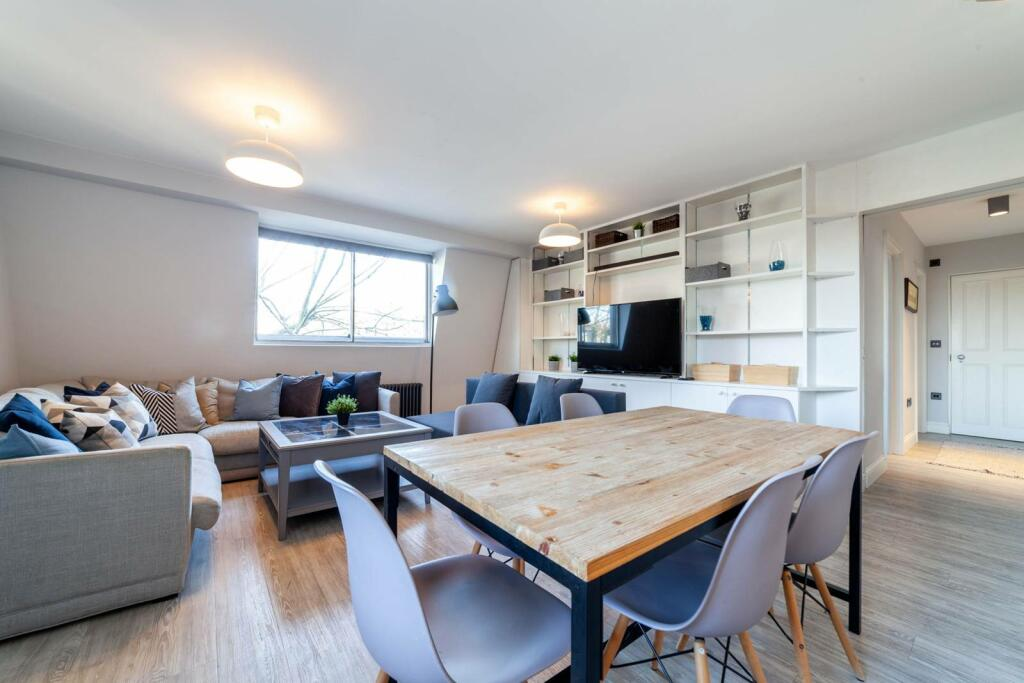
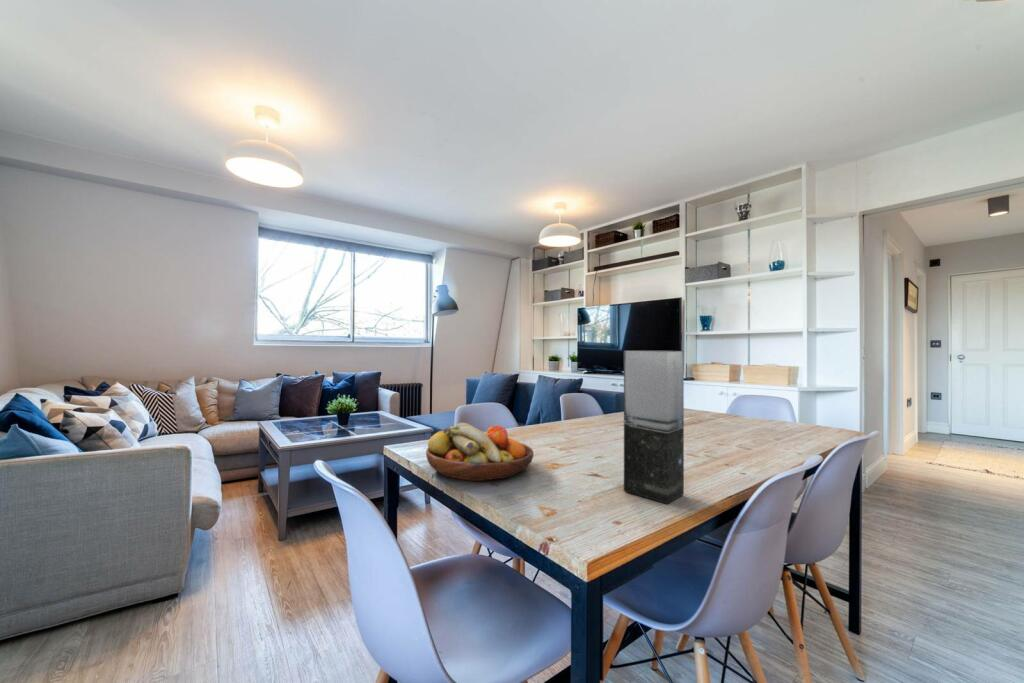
+ fruit bowl (480, 445)
+ vase (653, 421)
